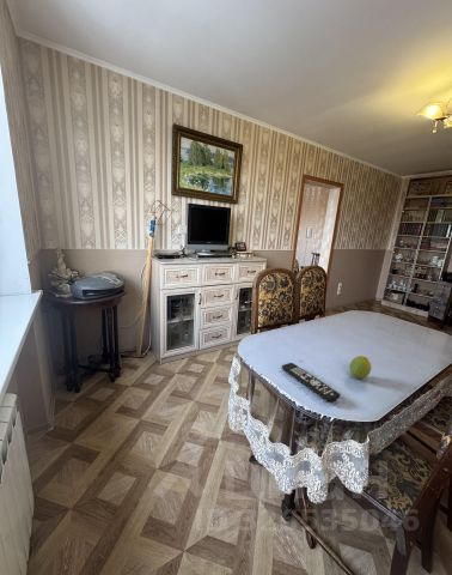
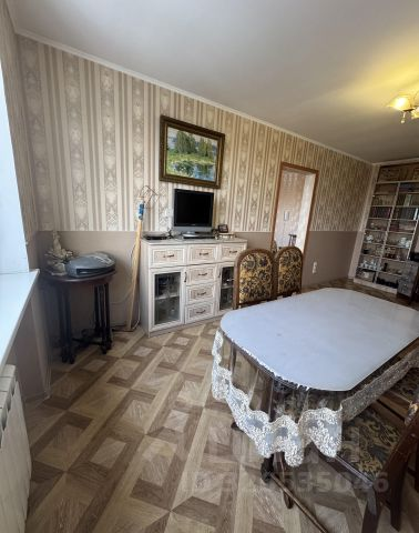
- fruit (360, 367)
- remote control (307, 380)
